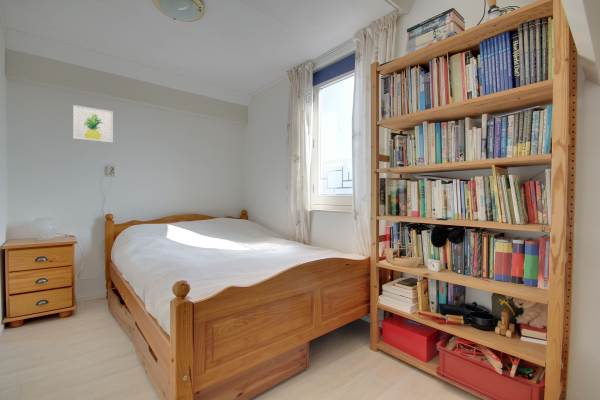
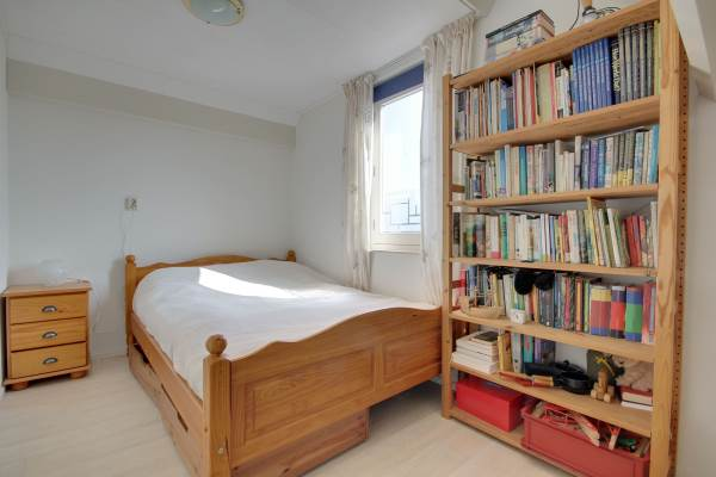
- wall art (93, 124)
